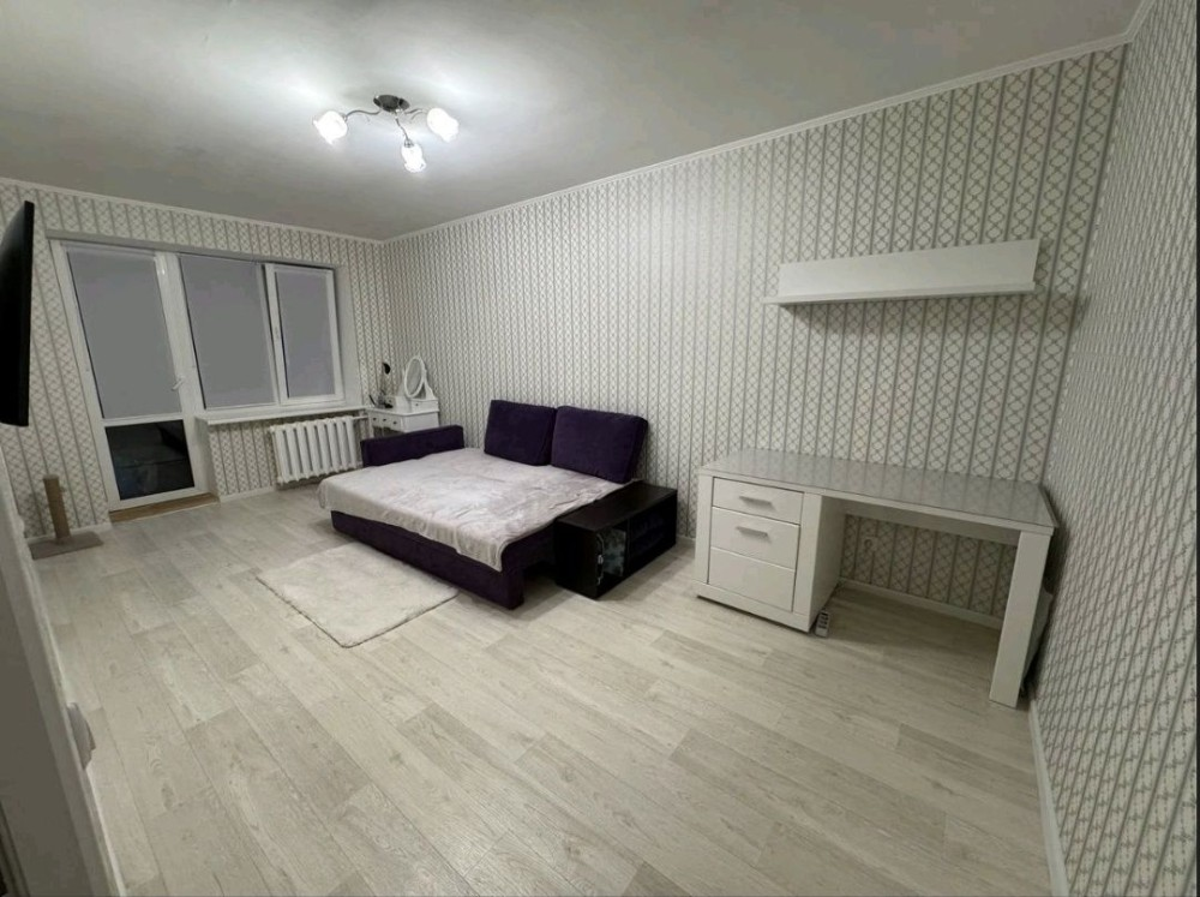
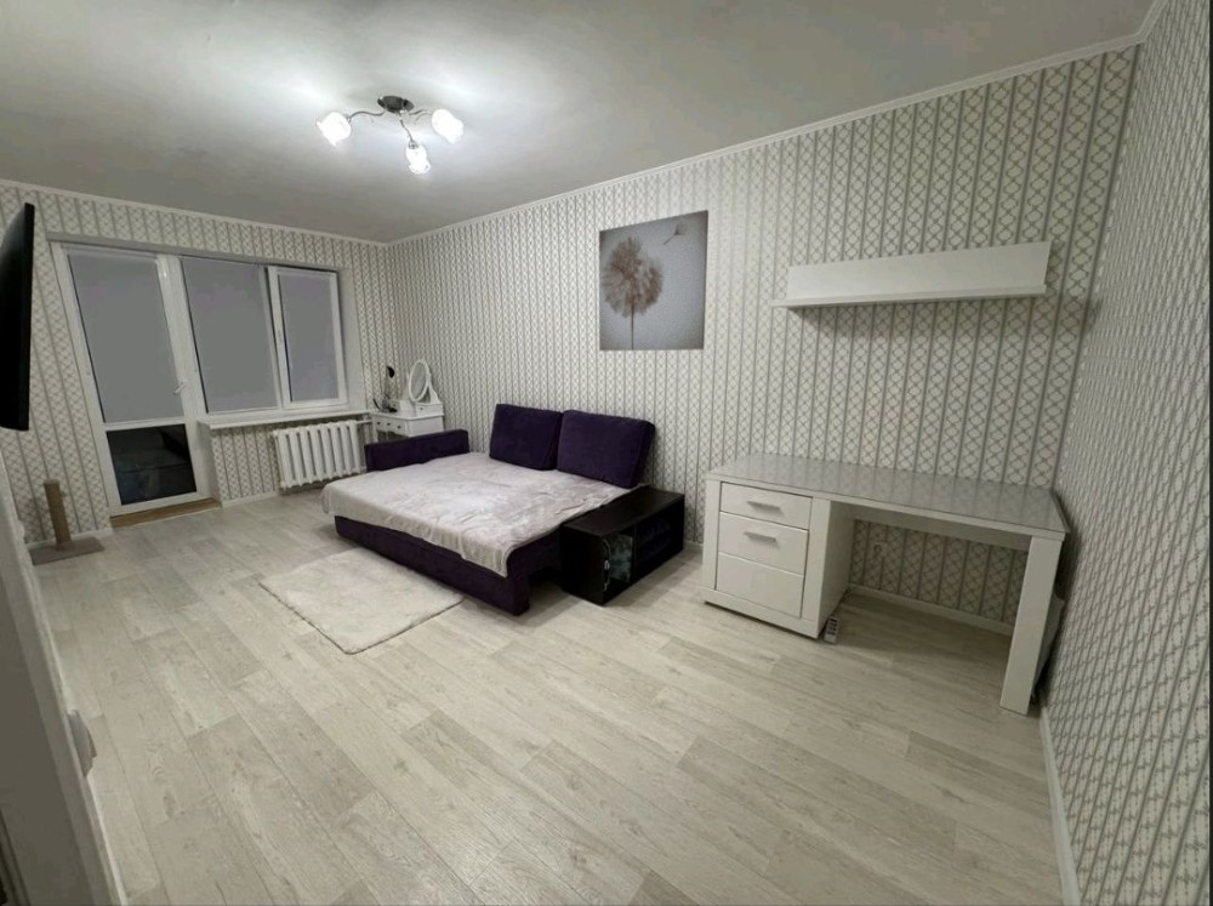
+ wall art (648, 287)
